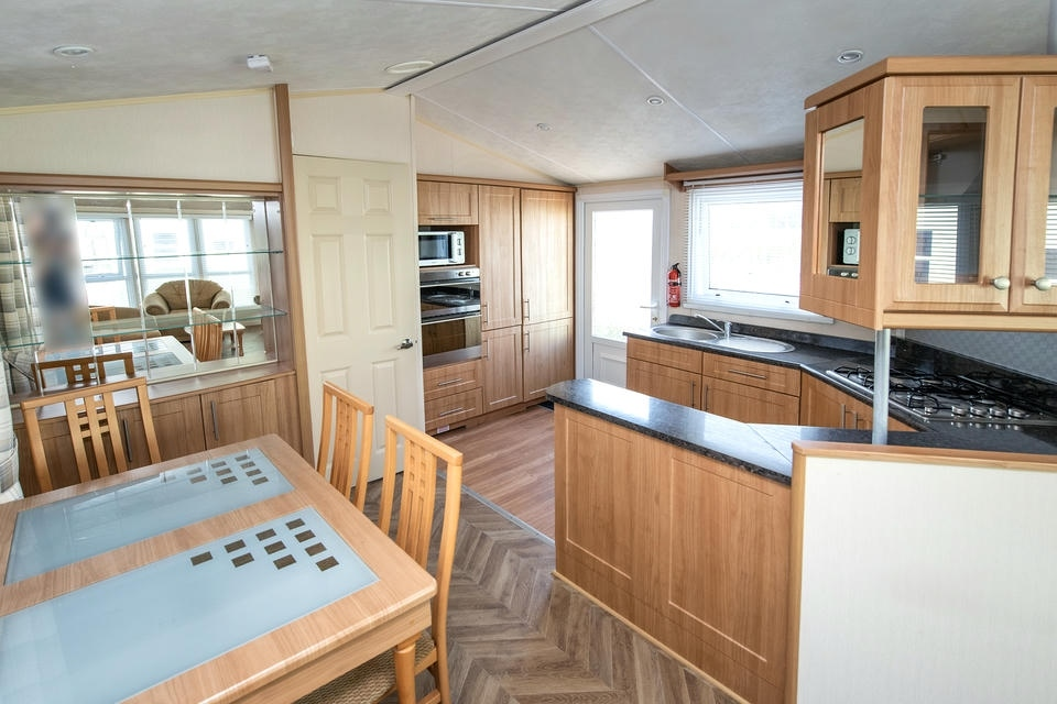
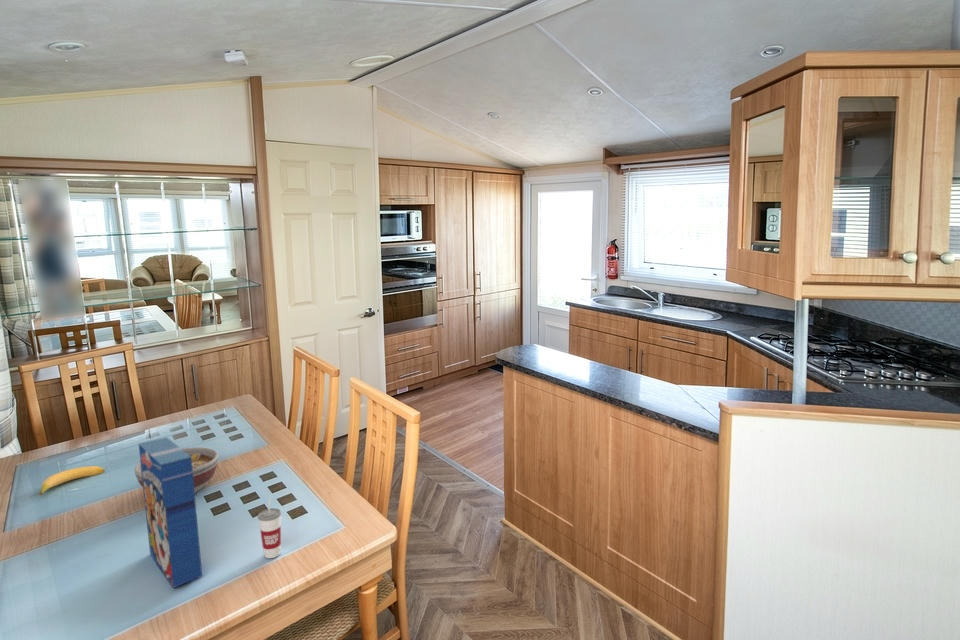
+ cereal box (169, 508)
+ bowl (193, 475)
+ banana (70, 477)
+ cup (270, 526)
